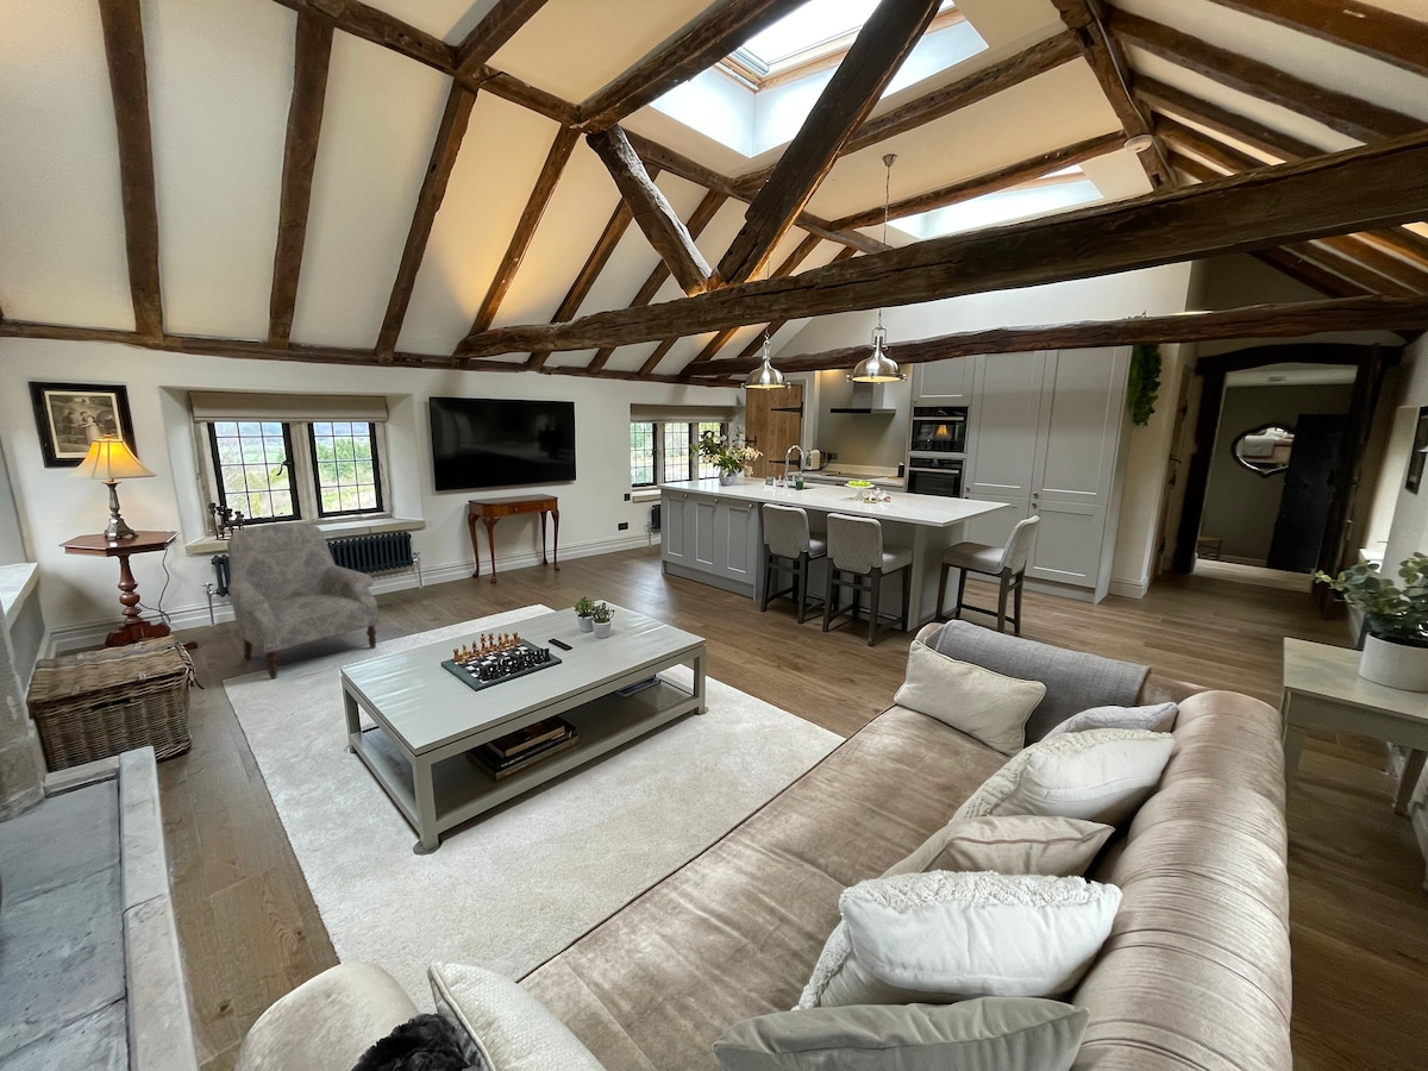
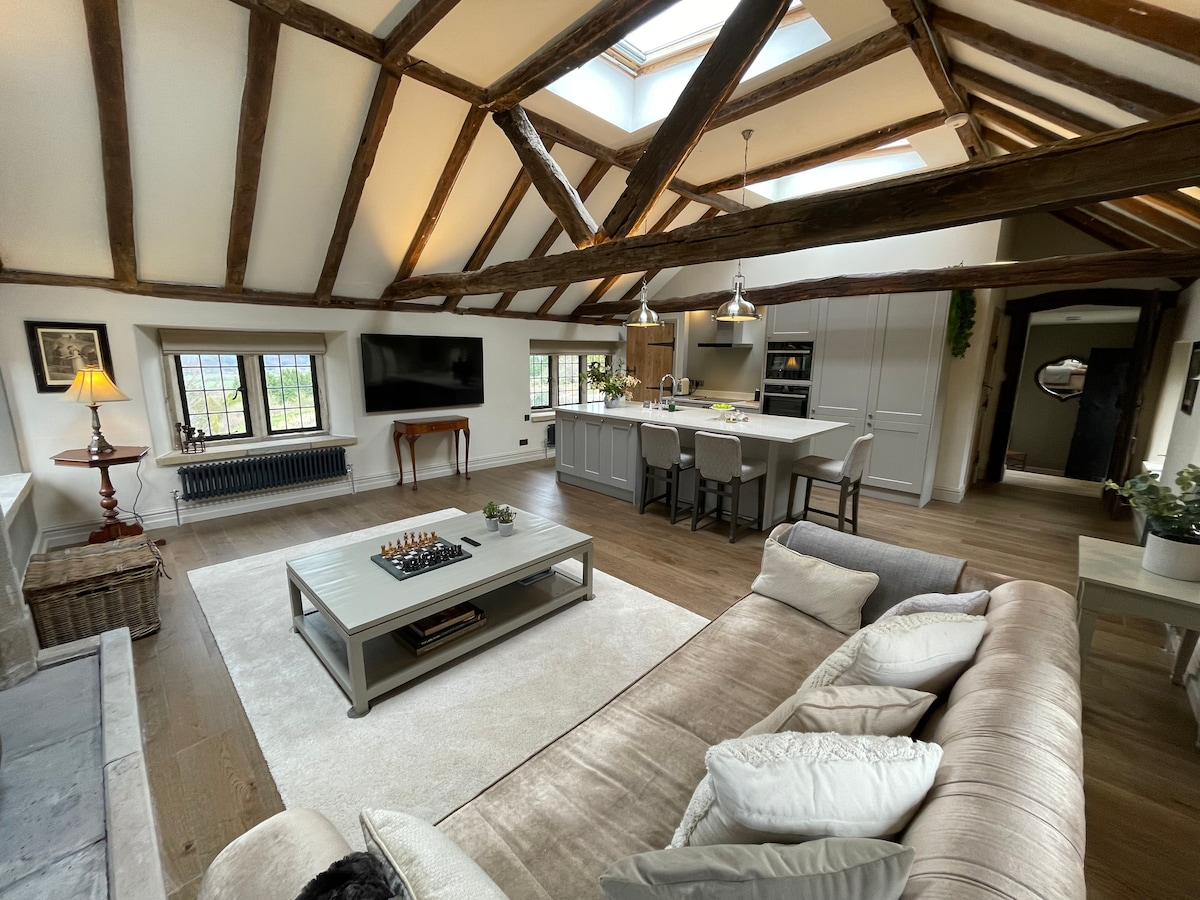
- armchair (300, 591)
